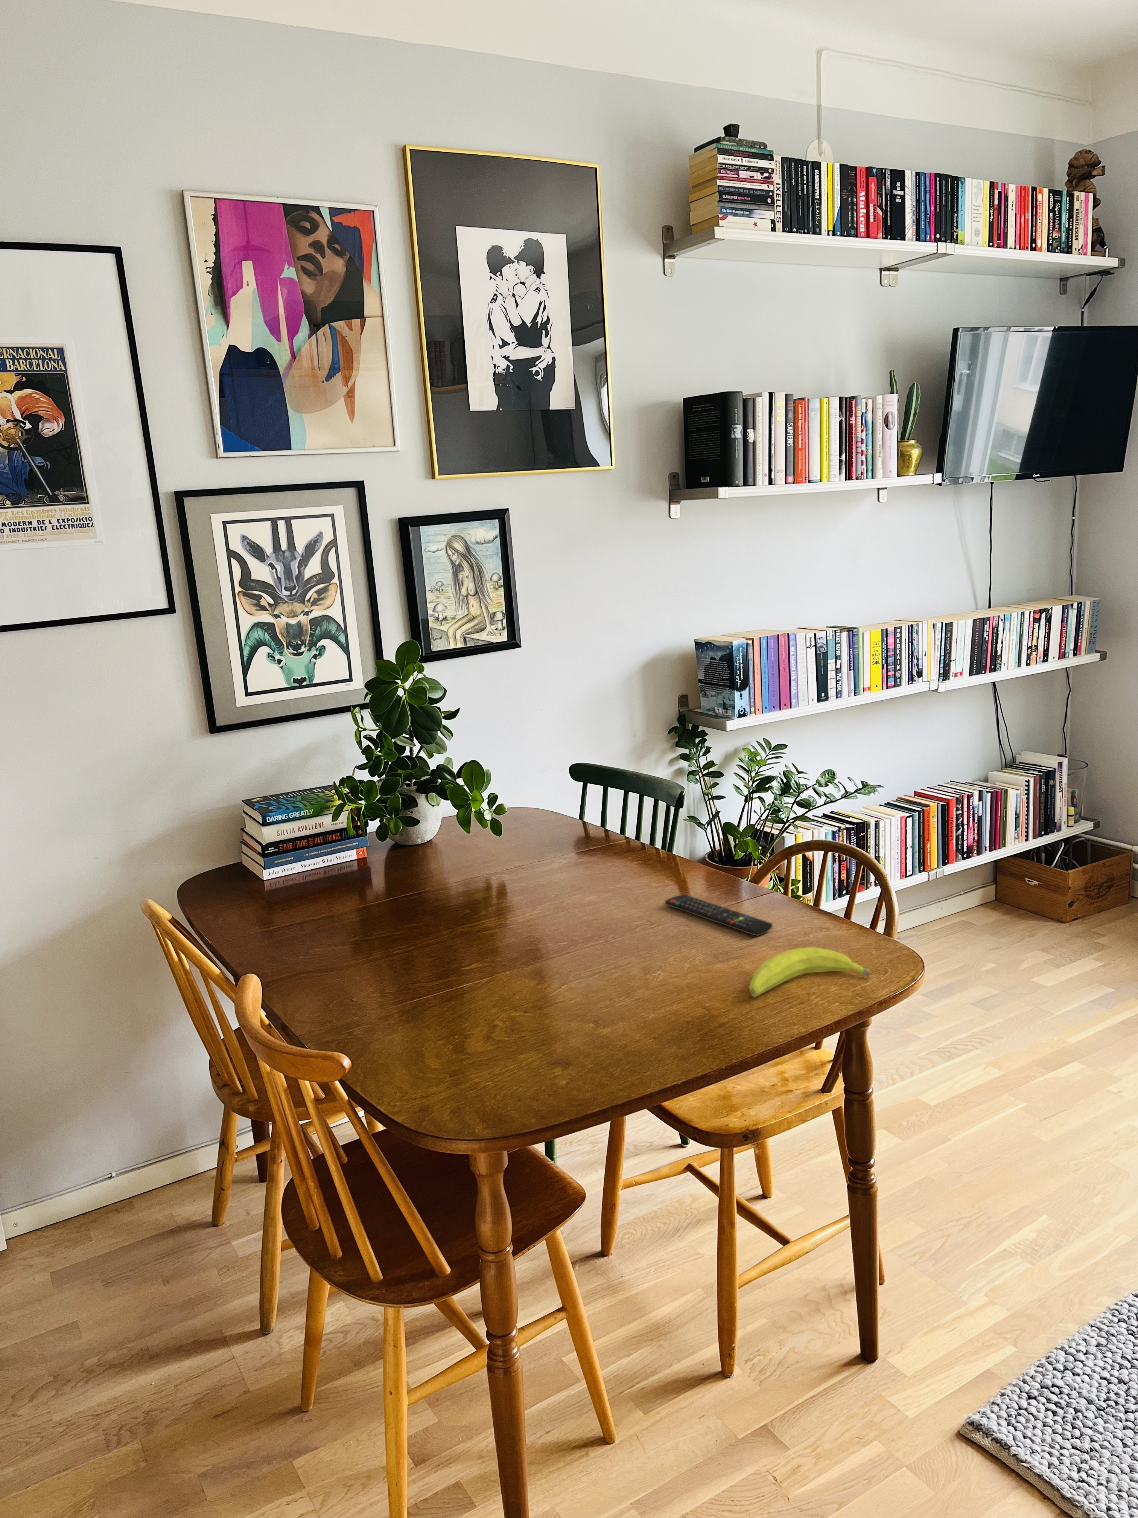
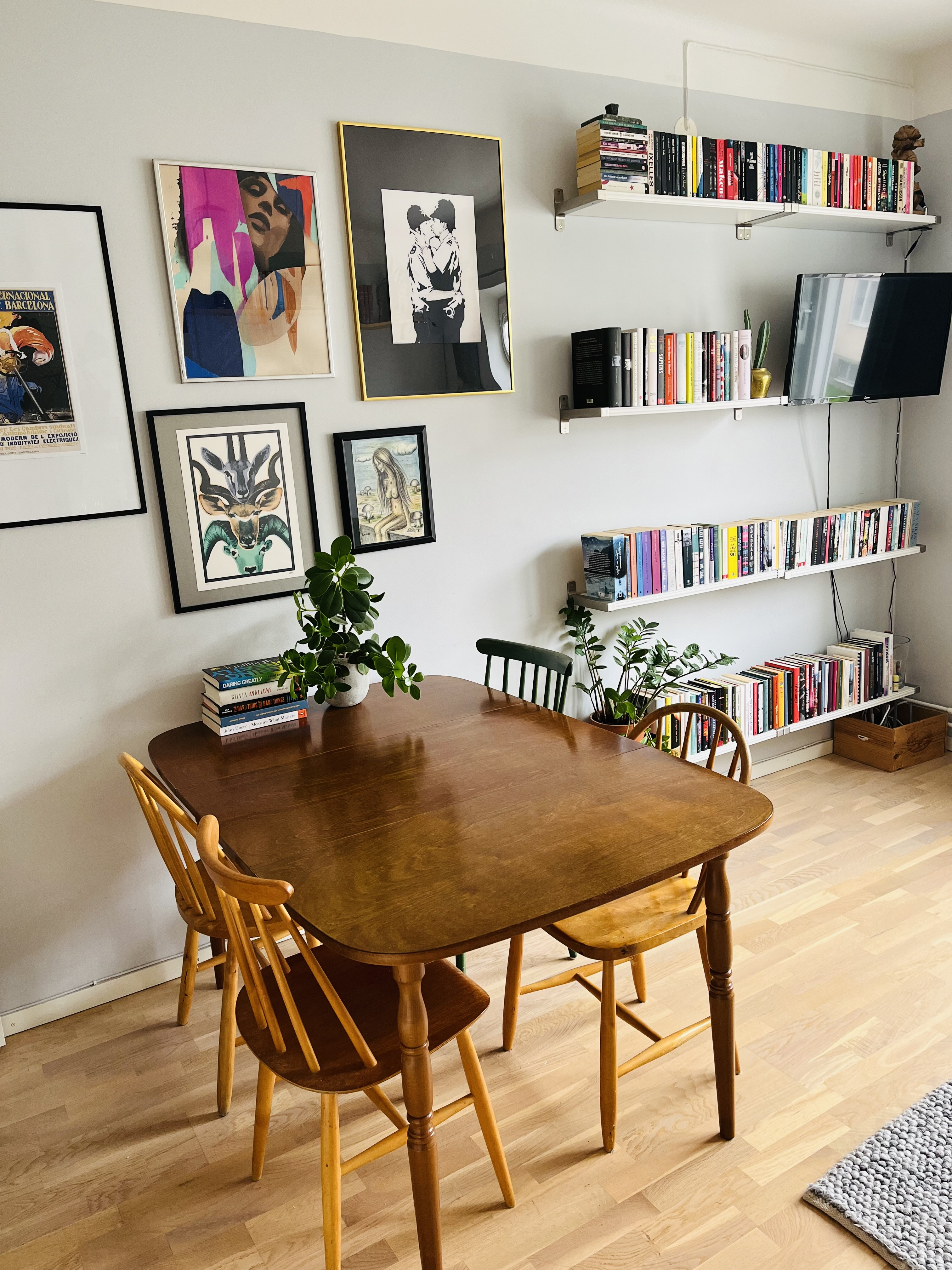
- remote control (716, 914)
- fruit (803, 973)
